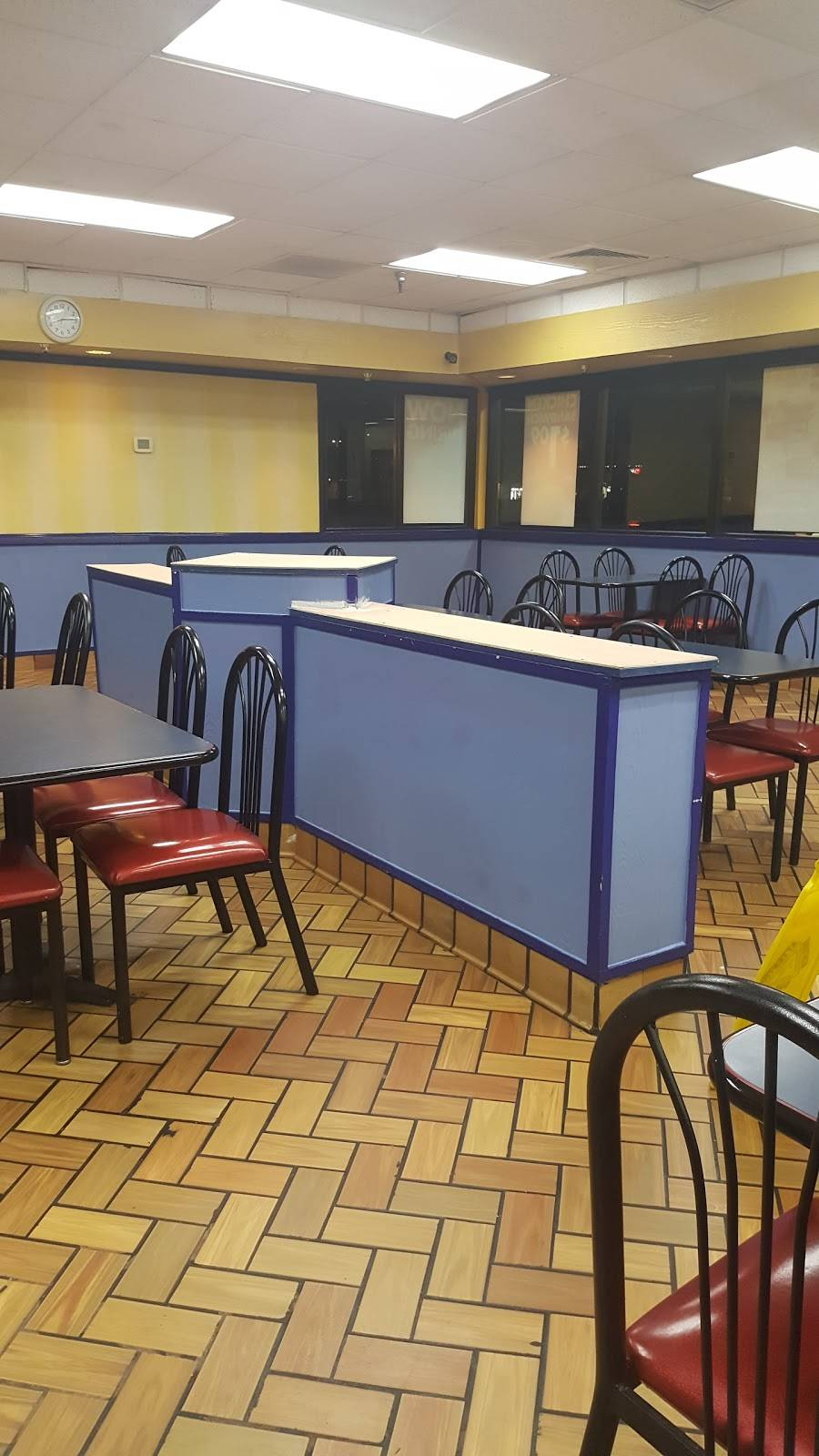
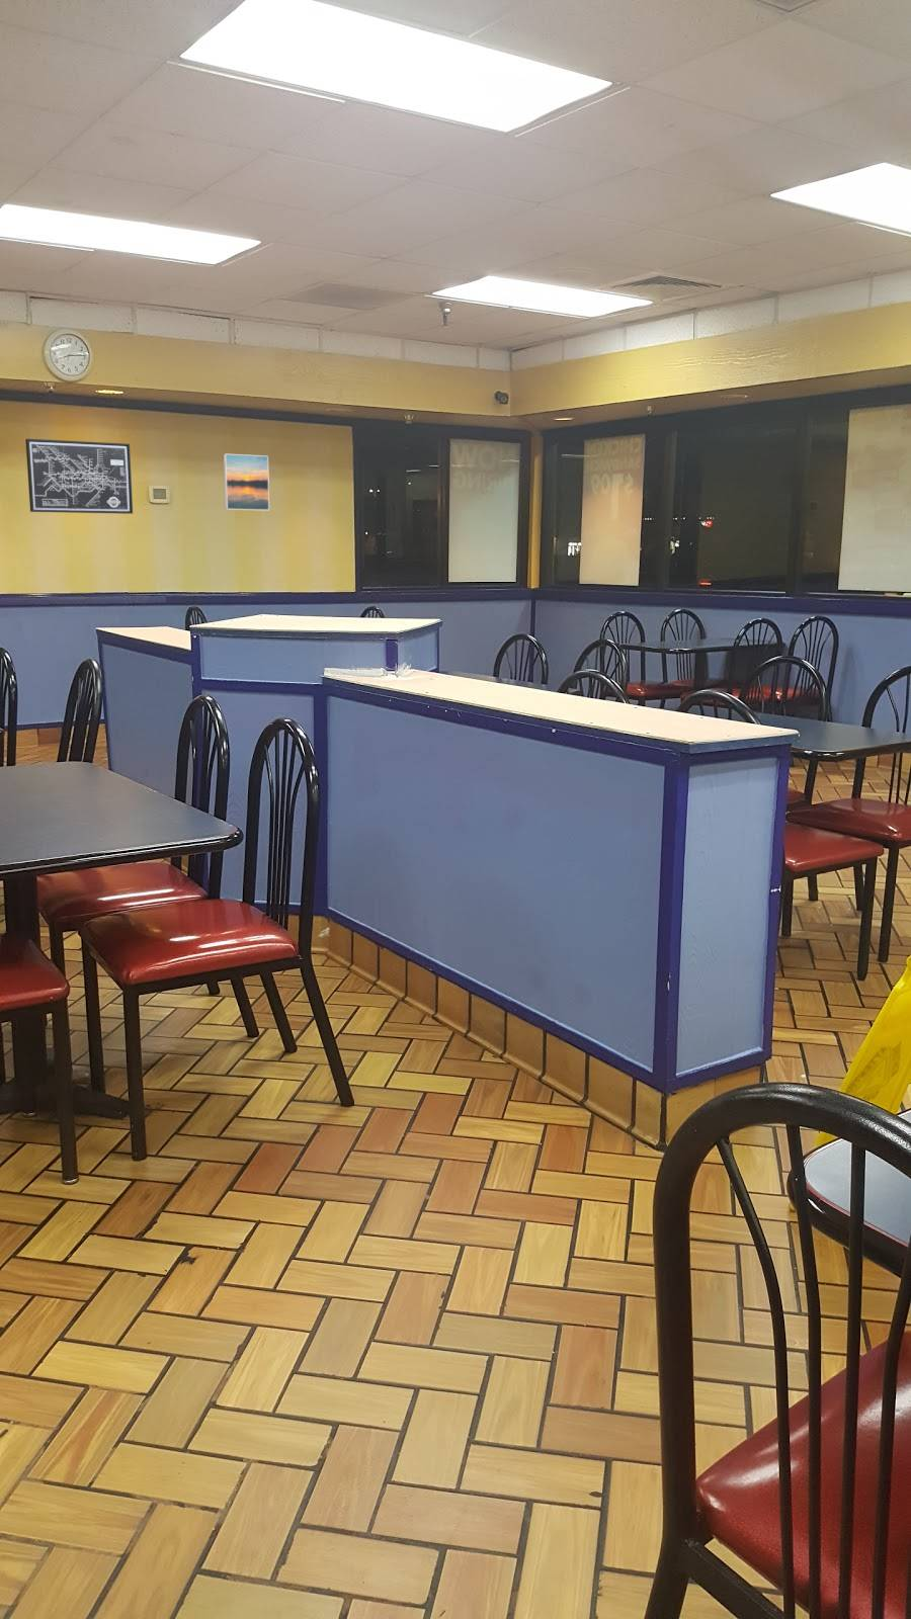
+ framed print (246, 481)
+ wall art (80, 477)
